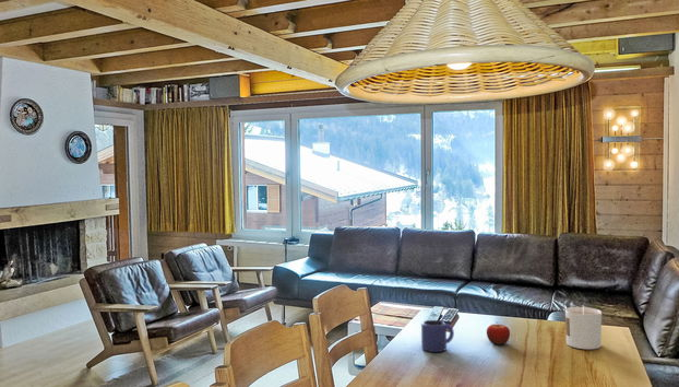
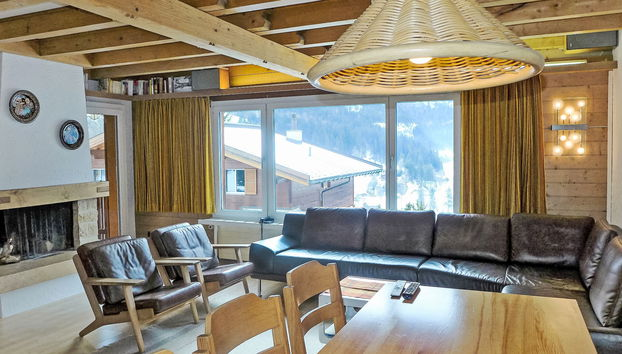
- fruit (498, 332)
- mug (438, 335)
- candle (583, 324)
